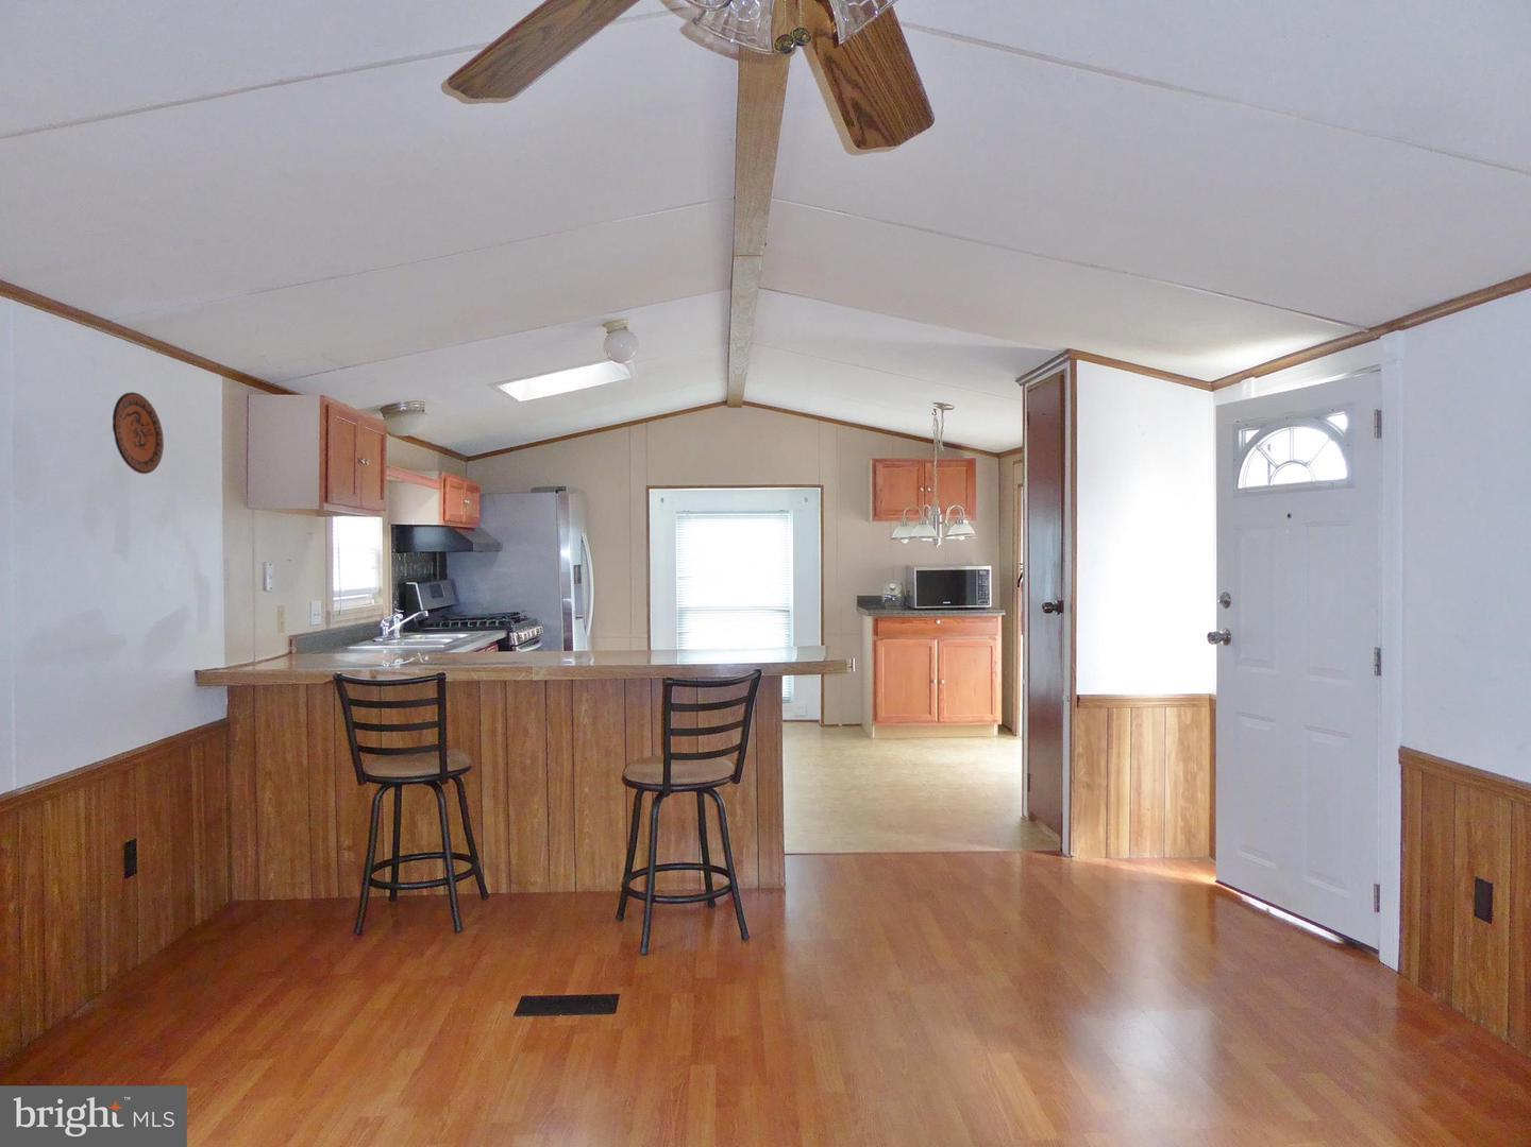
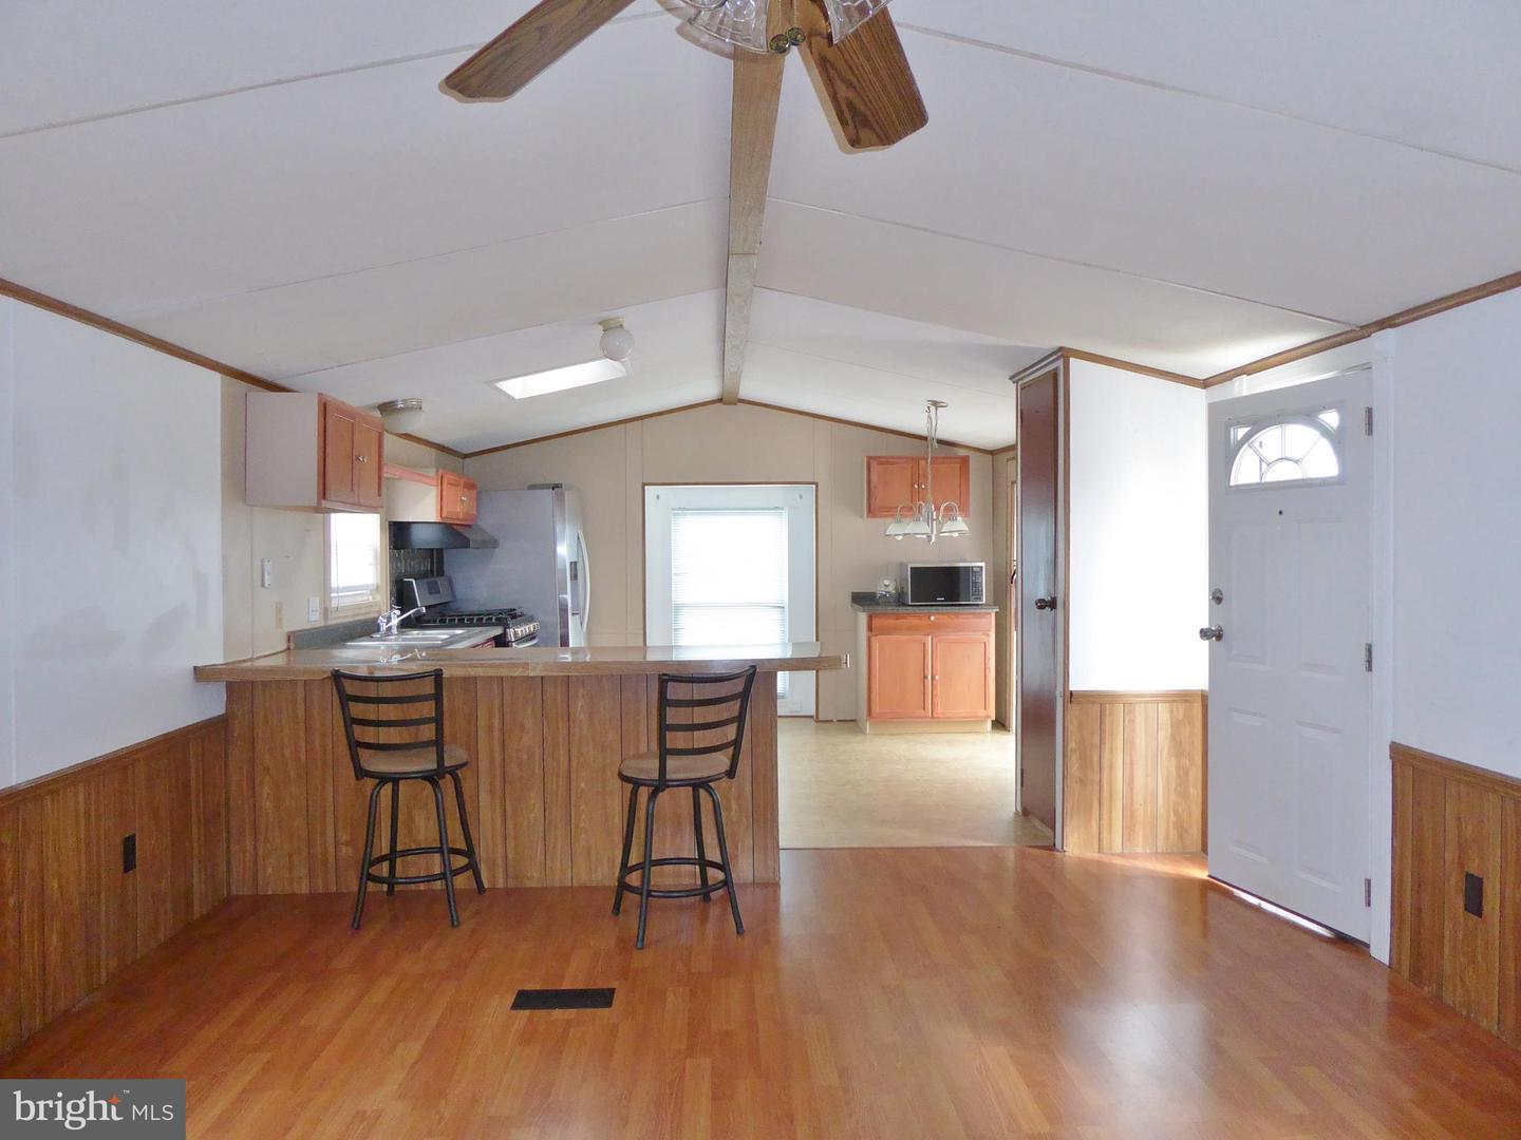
- decorative plate (137, 434)
